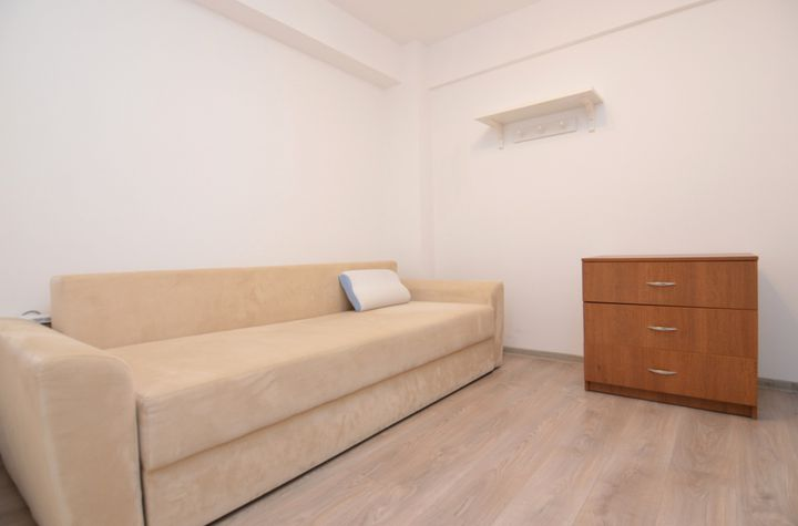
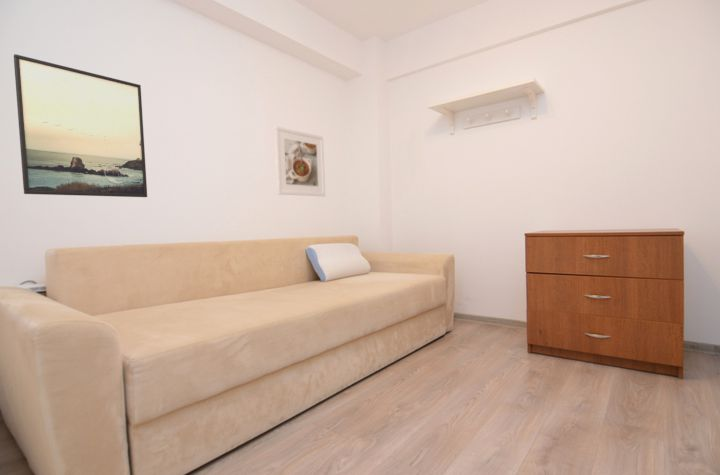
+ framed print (301, 163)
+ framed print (88, 134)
